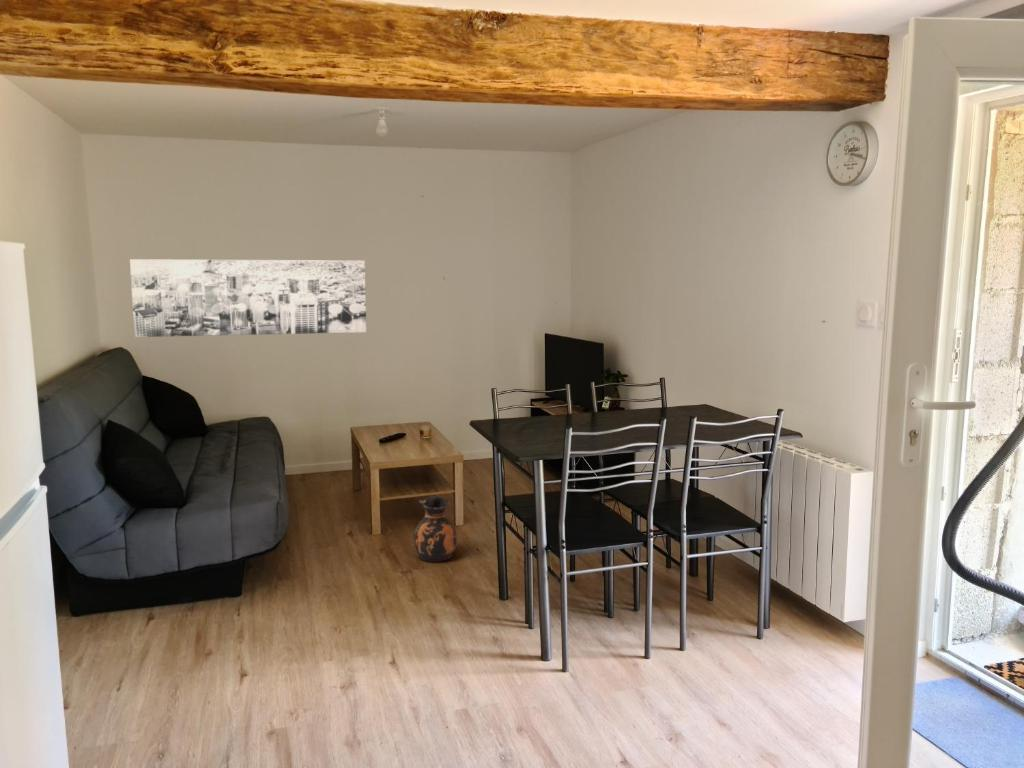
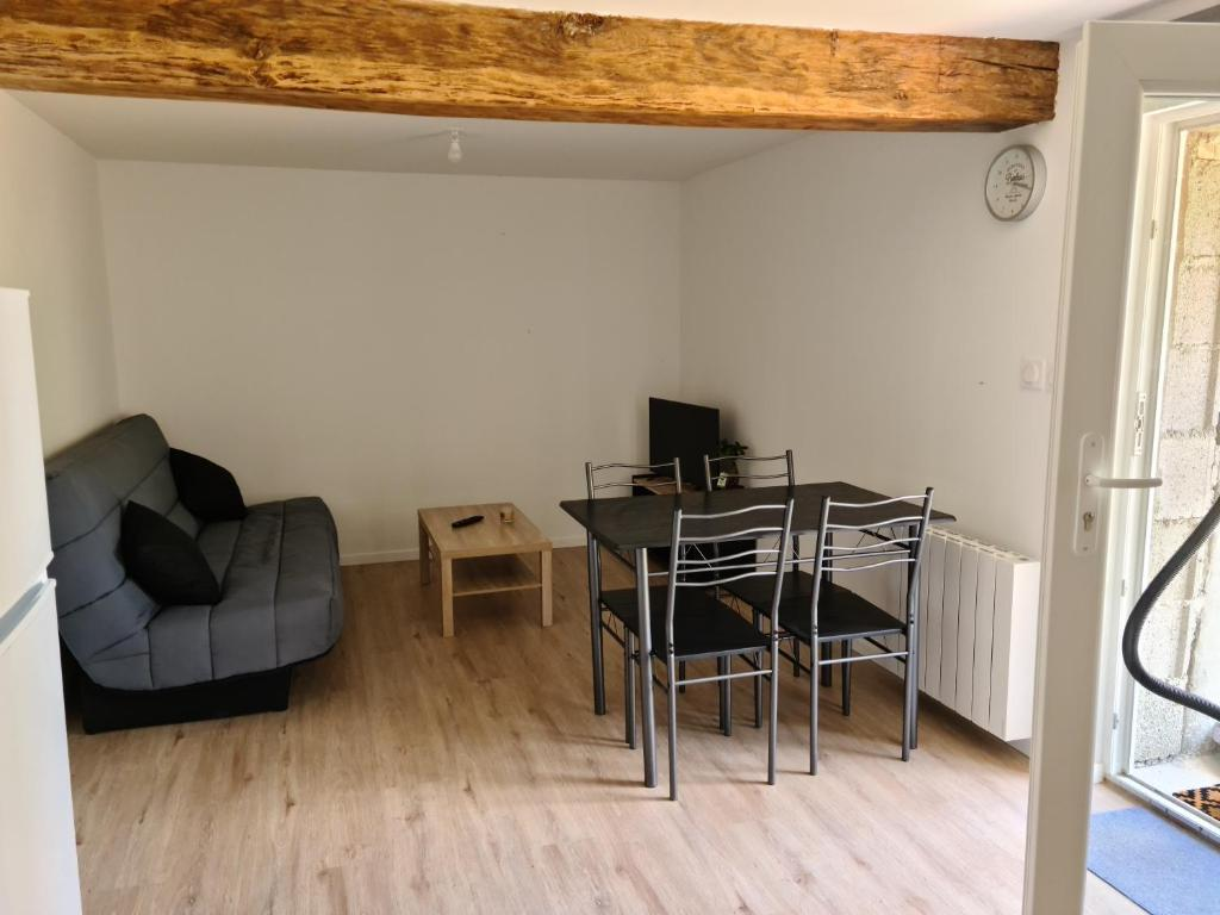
- ceramic jug (435, 527)
- wall art (253, 297)
